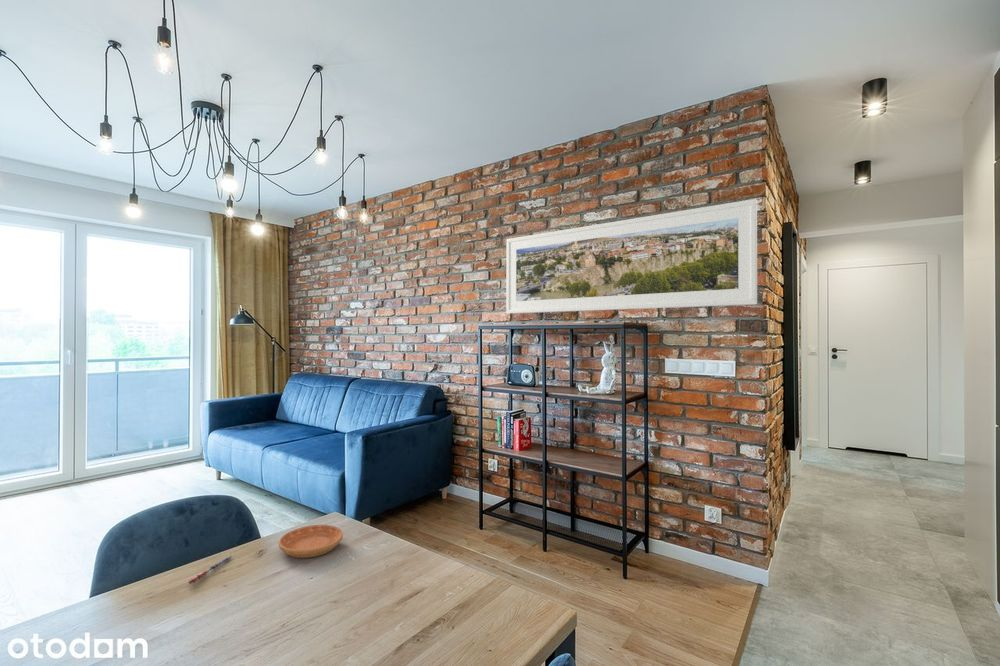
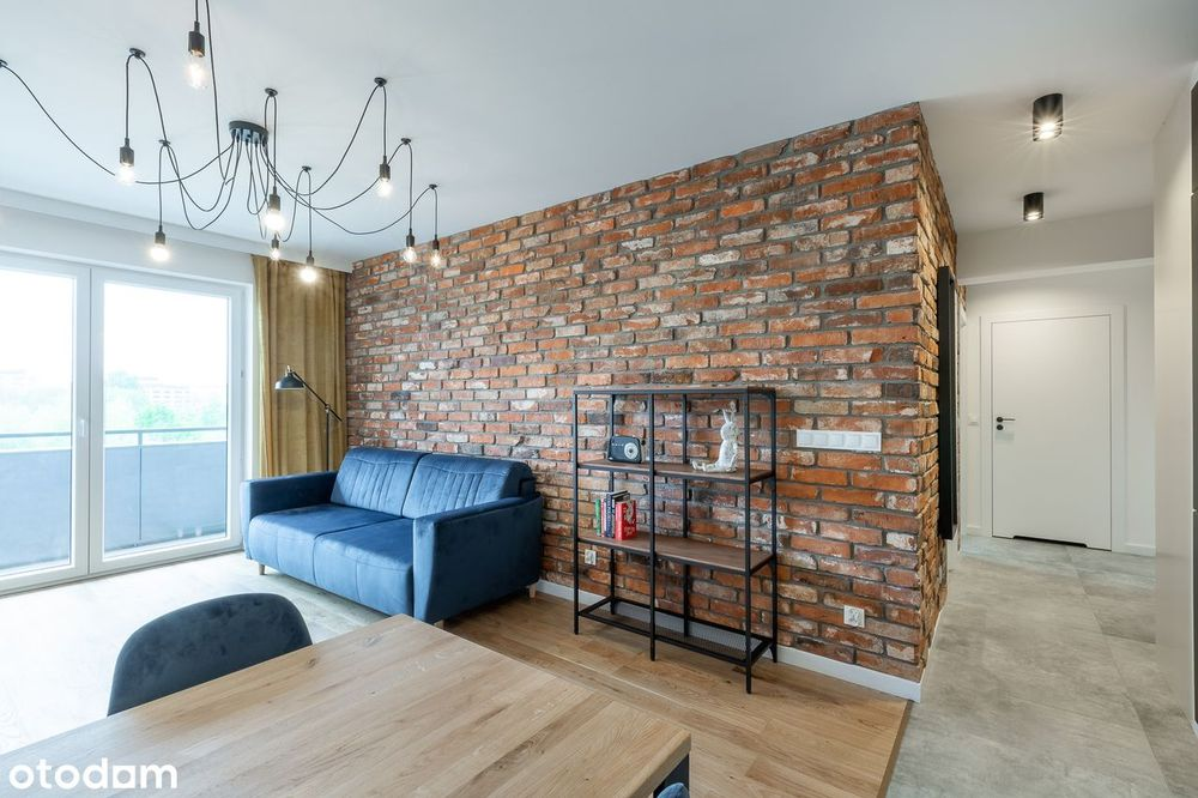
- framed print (610, 266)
- saucer (311, 541)
- pen (211, 568)
